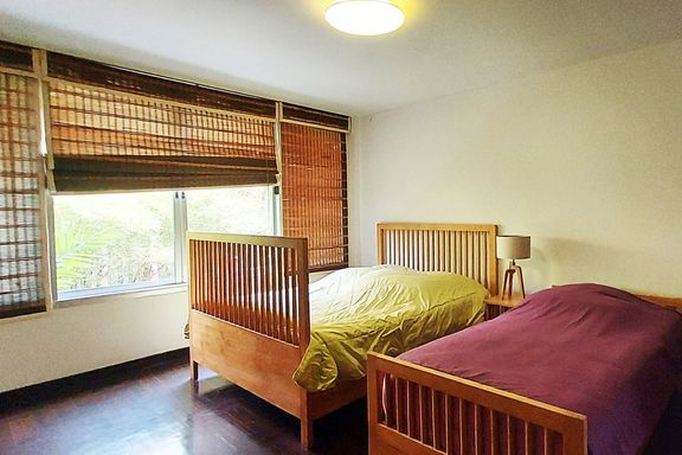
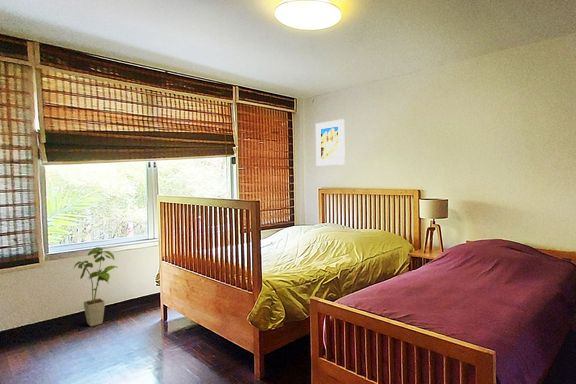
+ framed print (329, 143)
+ house plant (97, 285)
